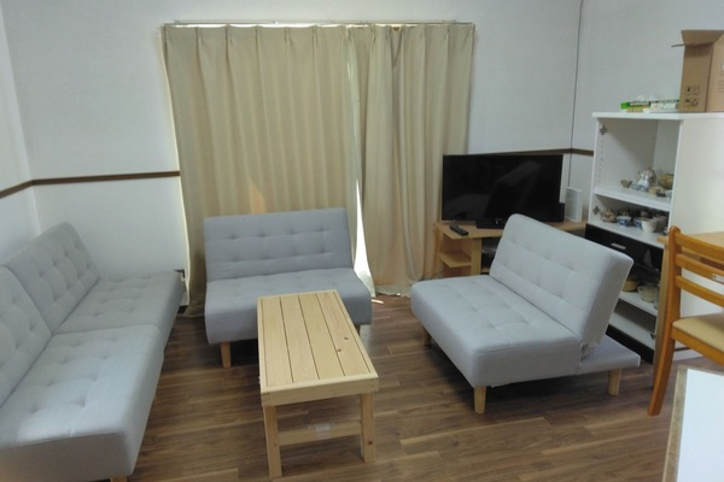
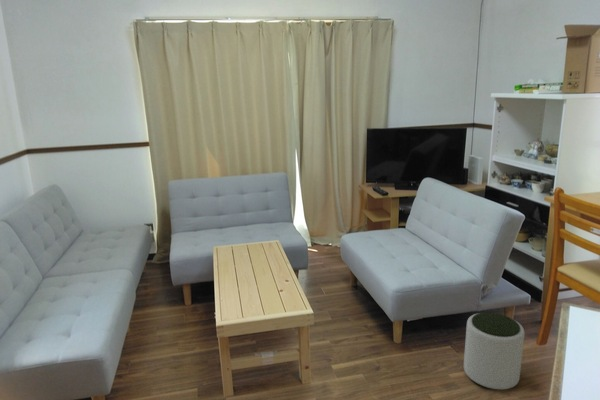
+ plant pot (492, 349)
